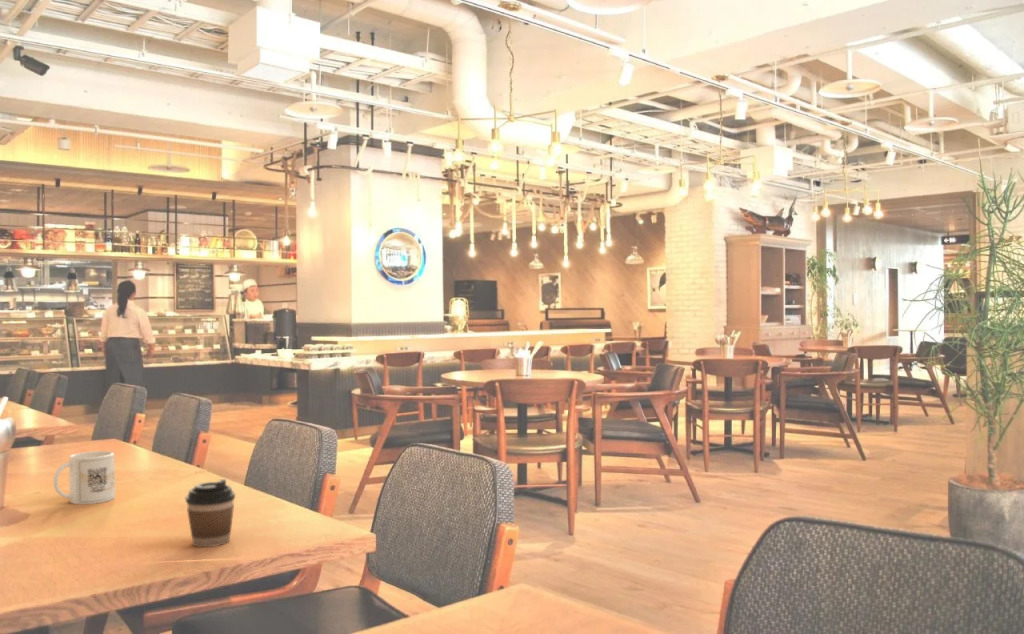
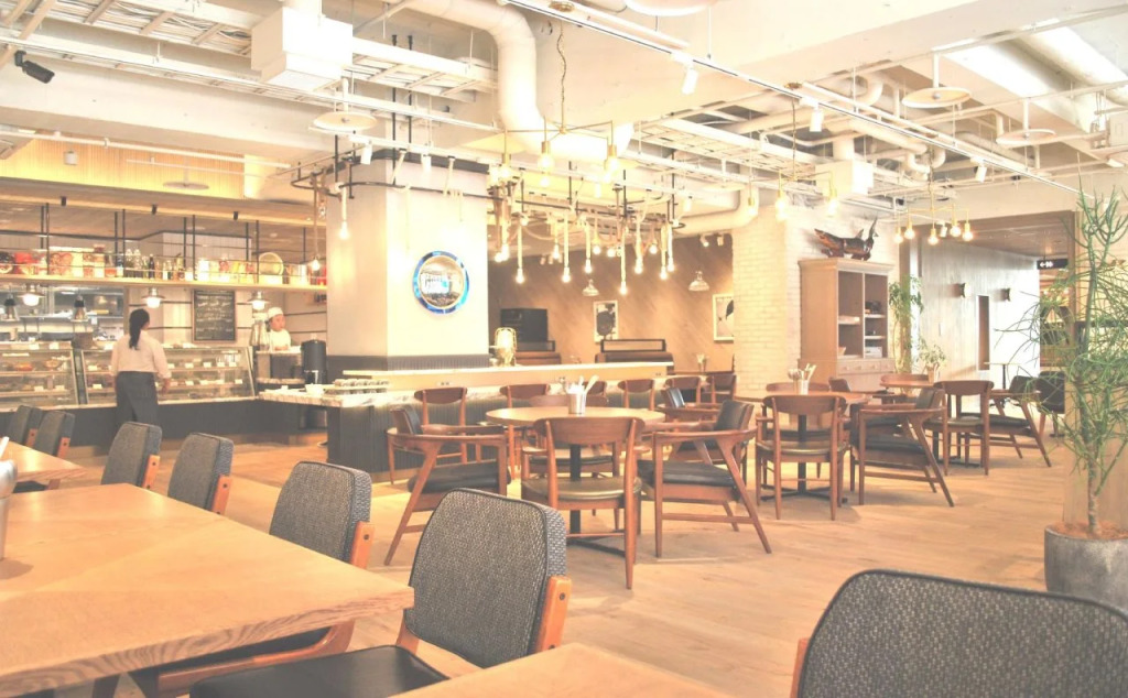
- coffee cup (210, 511)
- mug (87, 477)
